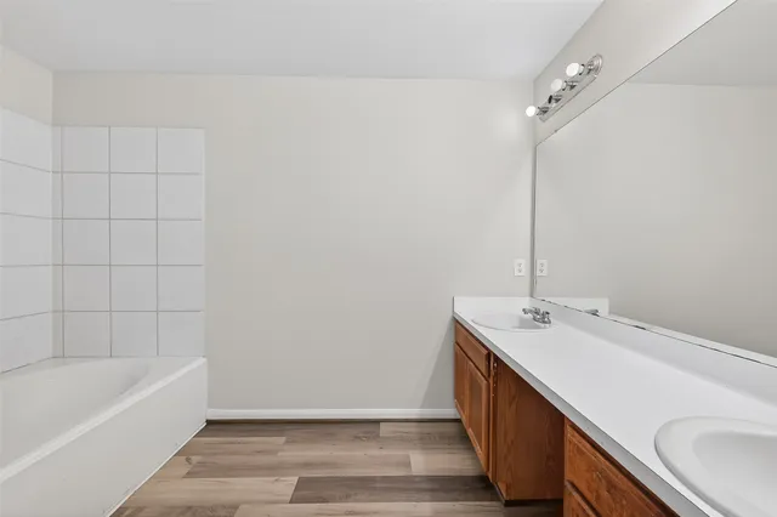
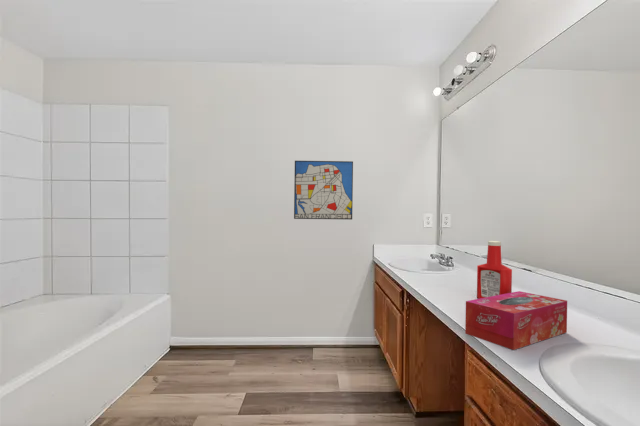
+ tissue box (516, 316)
+ soap bottle (494, 270)
+ wall art (323, 190)
